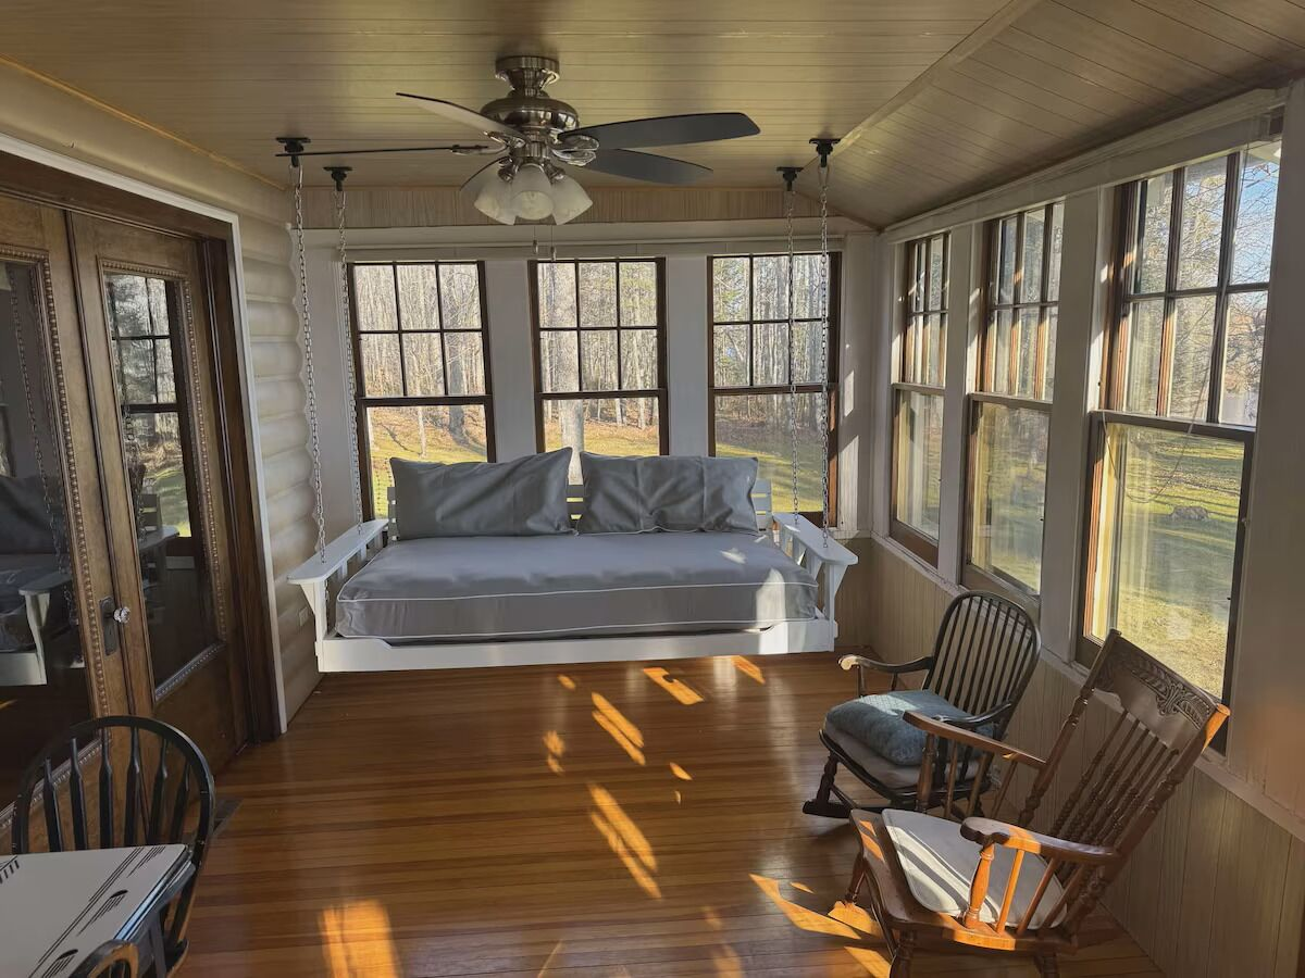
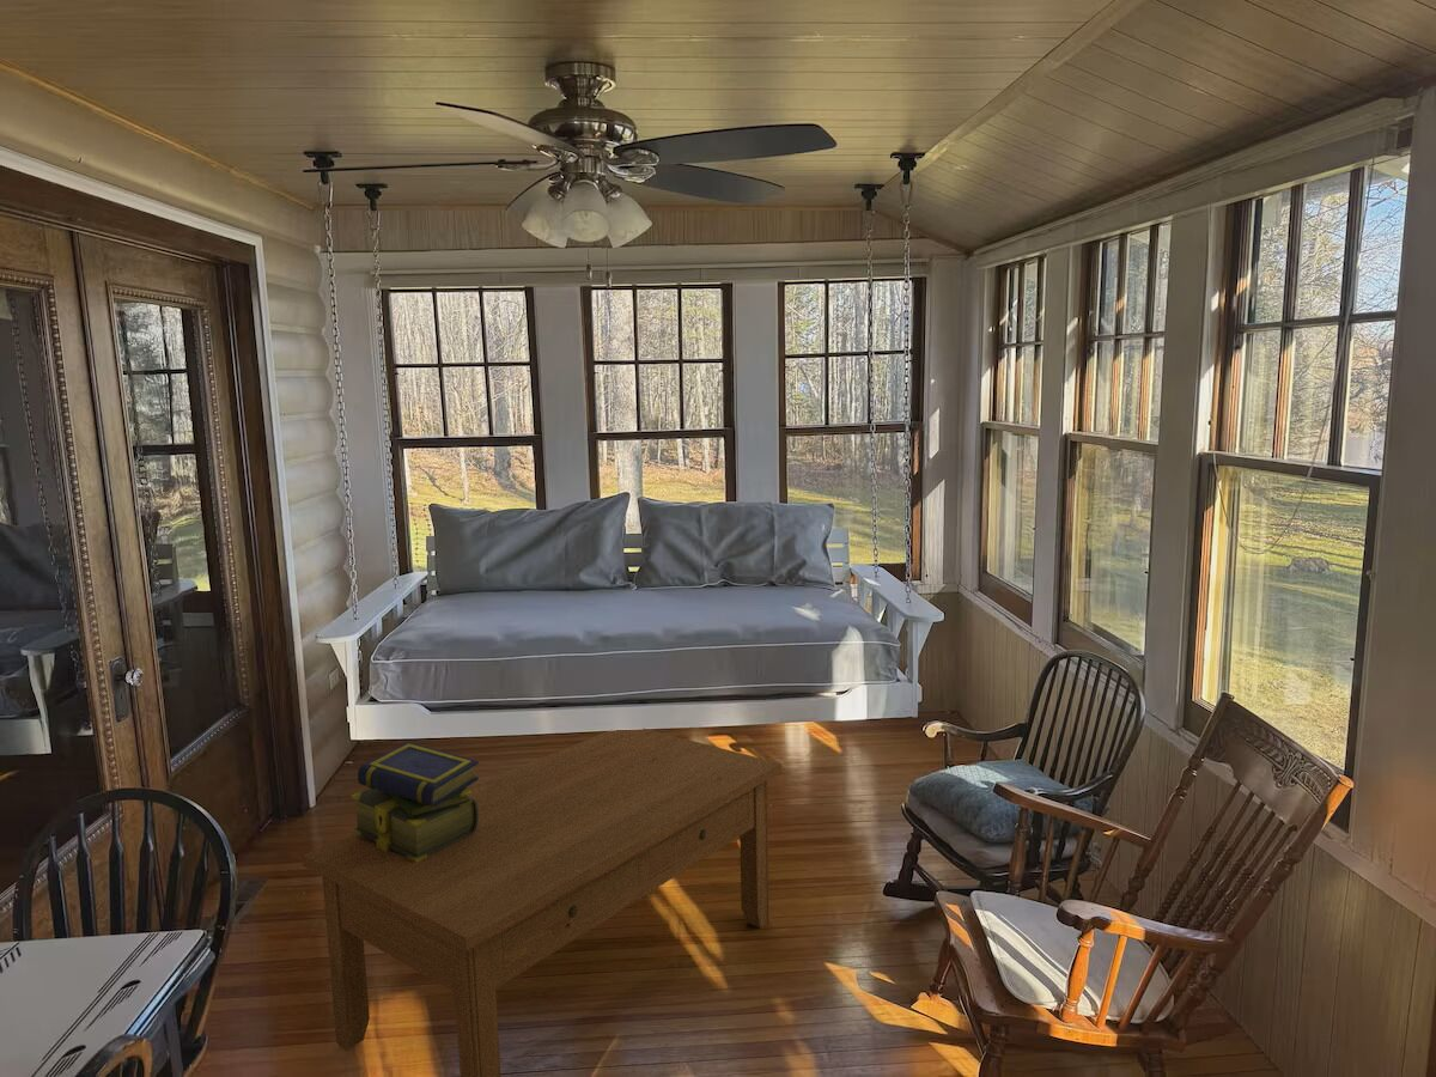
+ coffee table (570, 892)
+ stack of books (419, 795)
